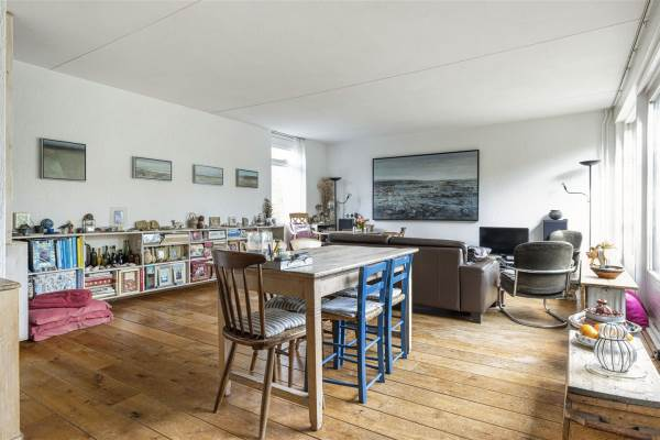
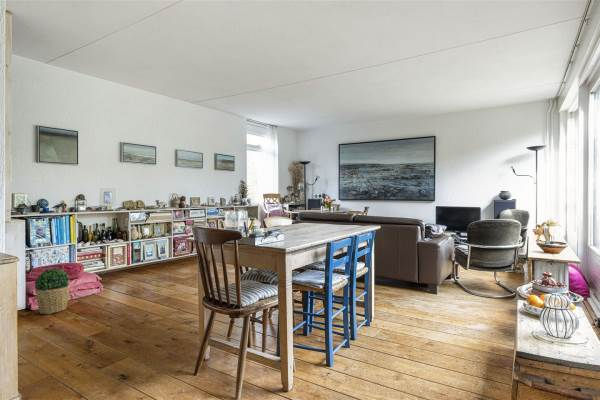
+ potted plant (52, 289)
